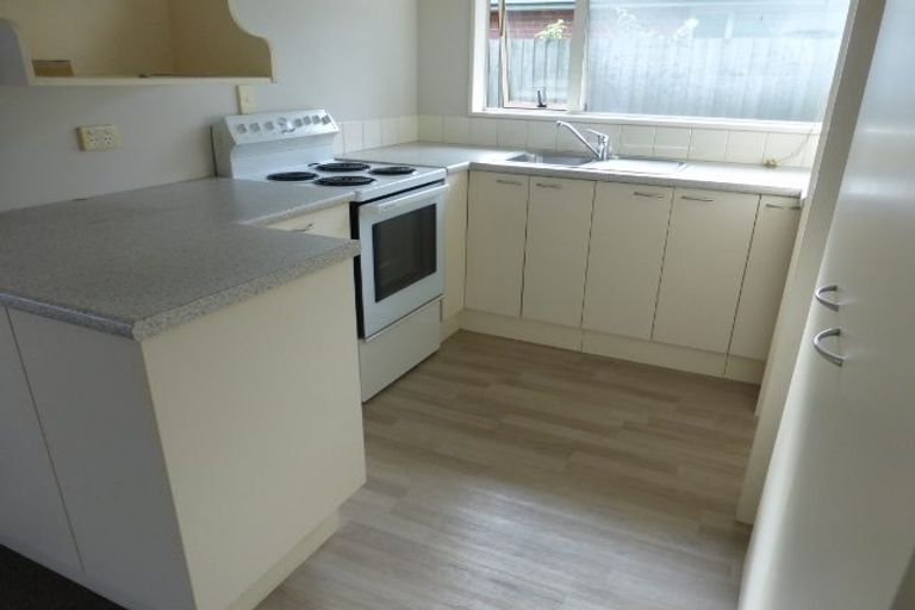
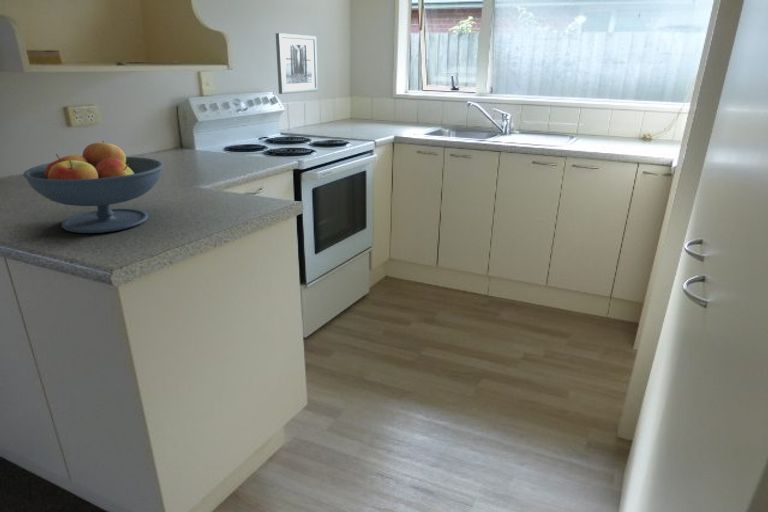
+ fruit bowl (99, 185)
+ wall art (298, 64)
